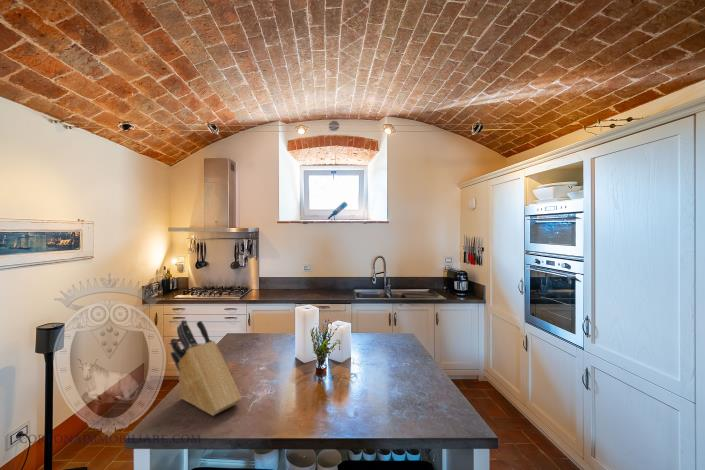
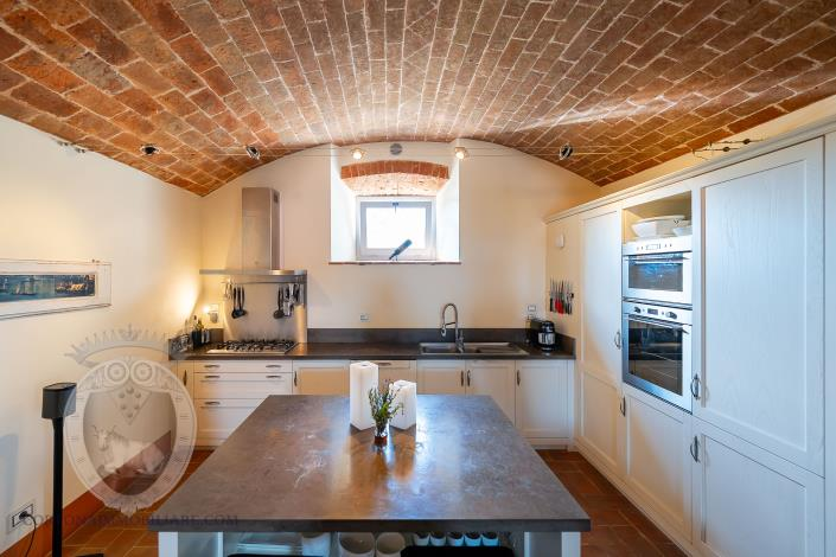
- knife block (203, 360)
